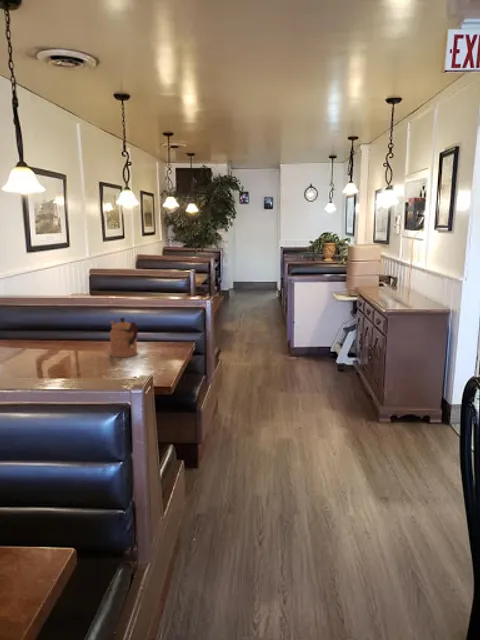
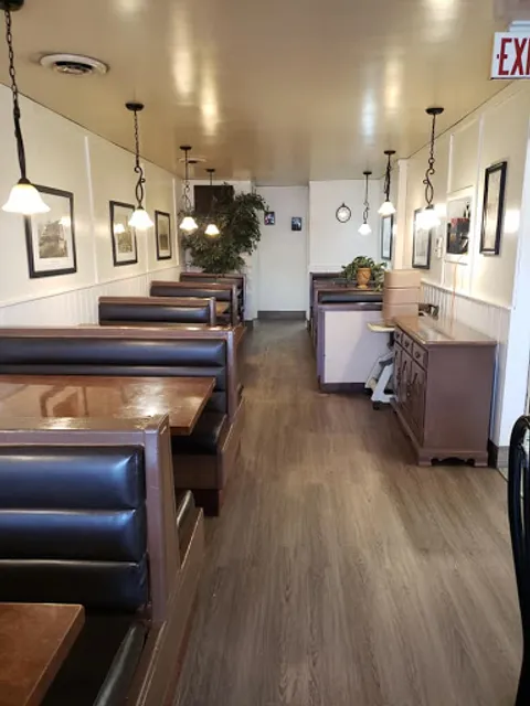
- coffeepot (123, 335)
